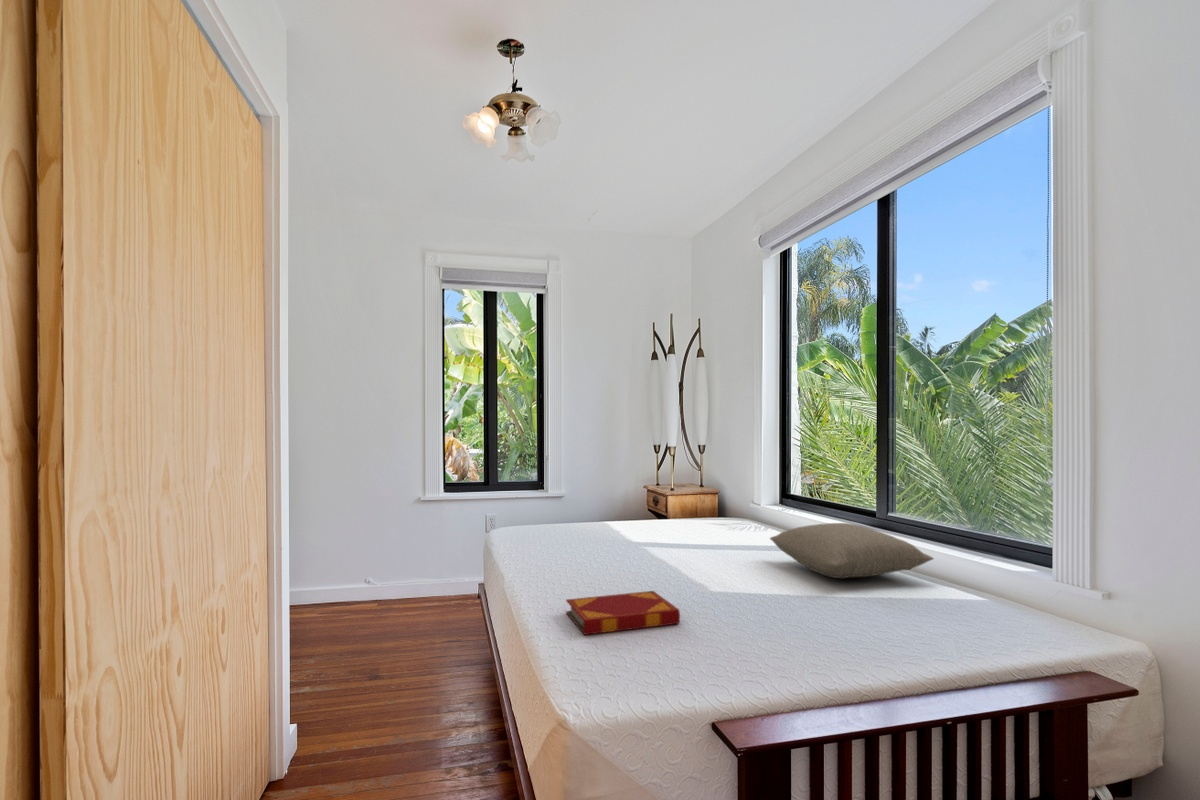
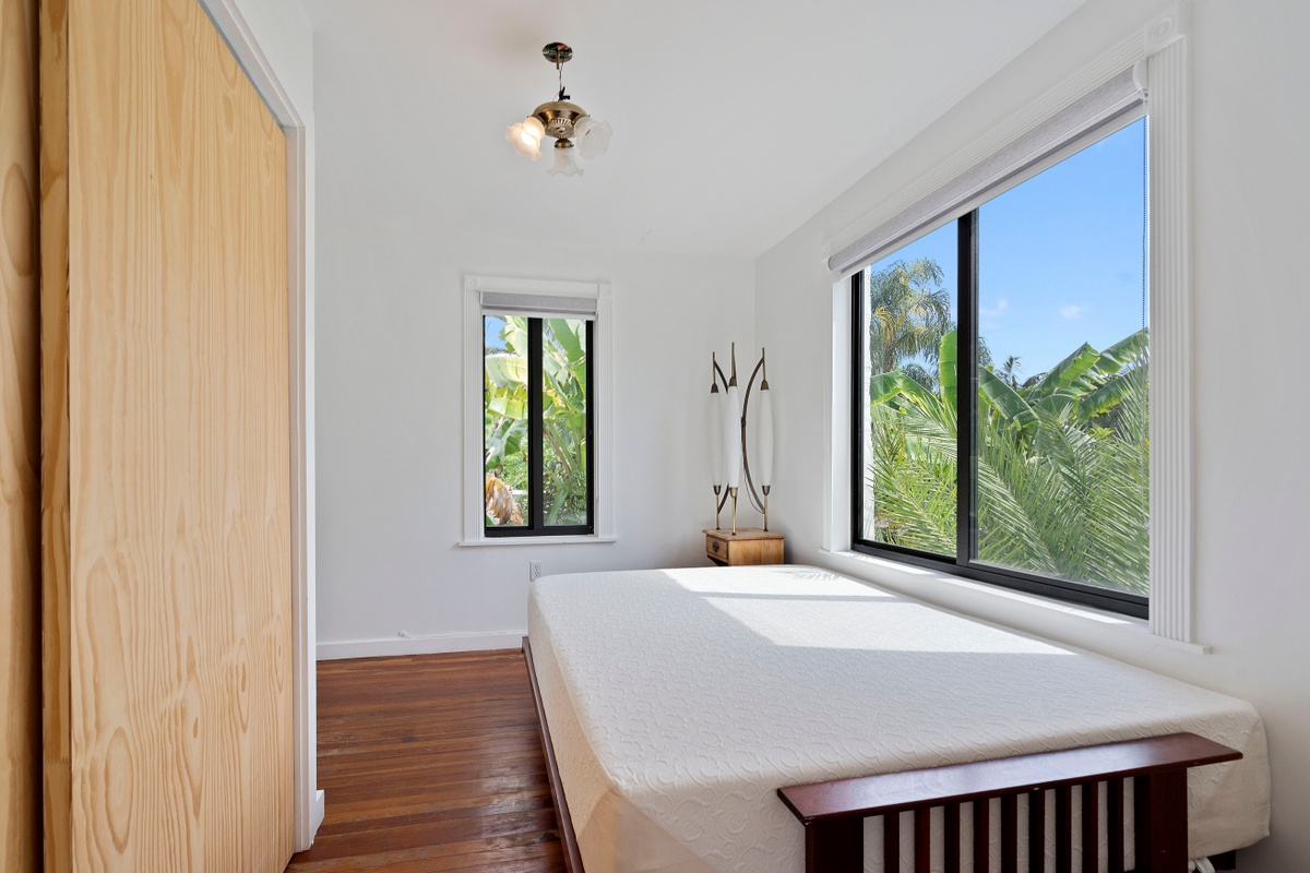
- pillow (846, 549)
- hardback book (621, 611)
